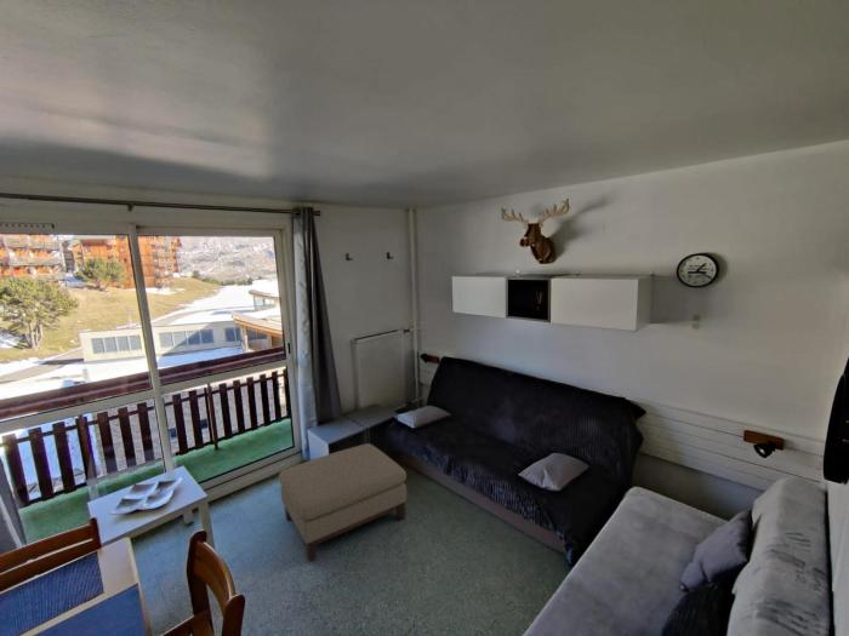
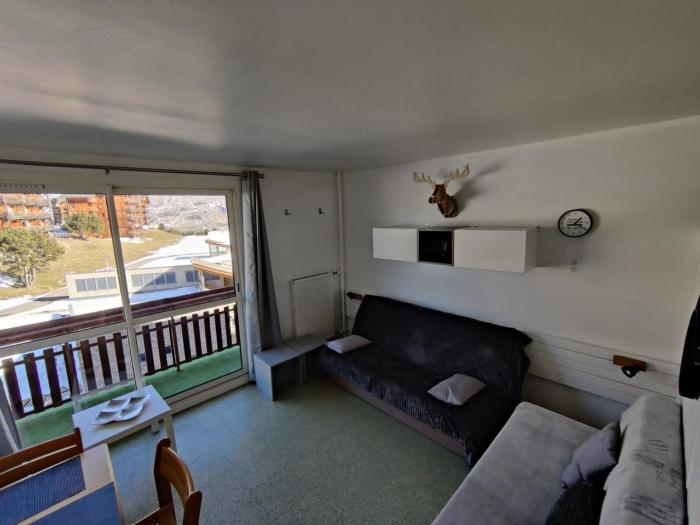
- ottoman (342, 491)
